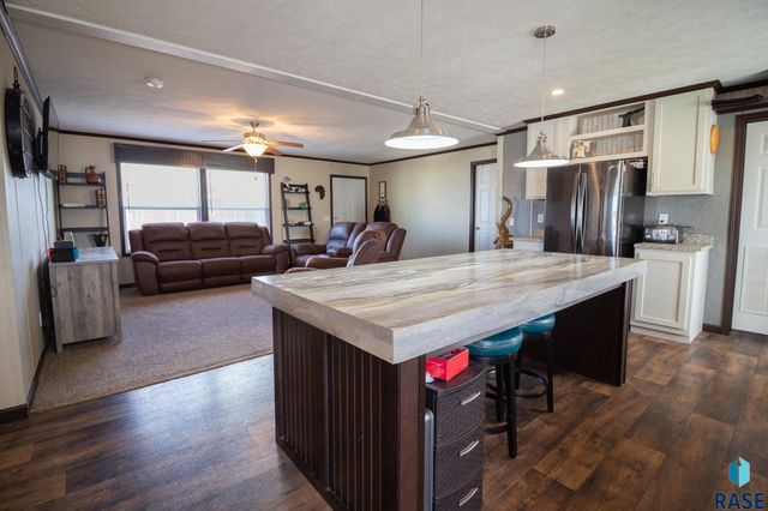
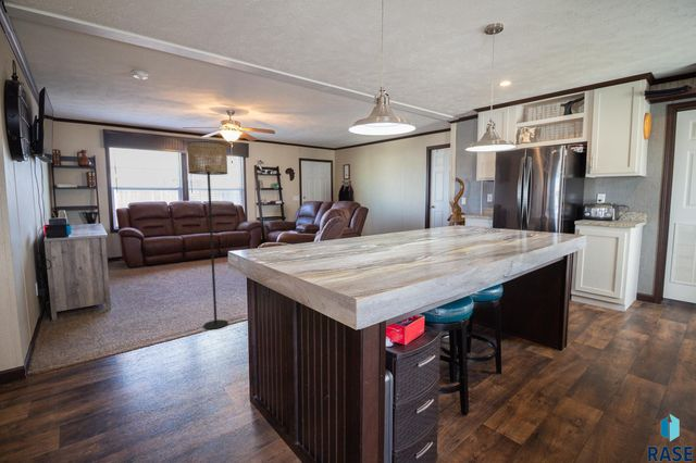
+ floor lamp (211, 237)
